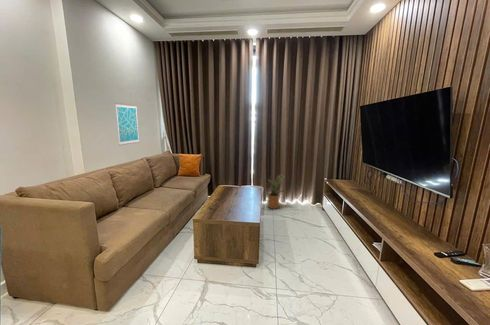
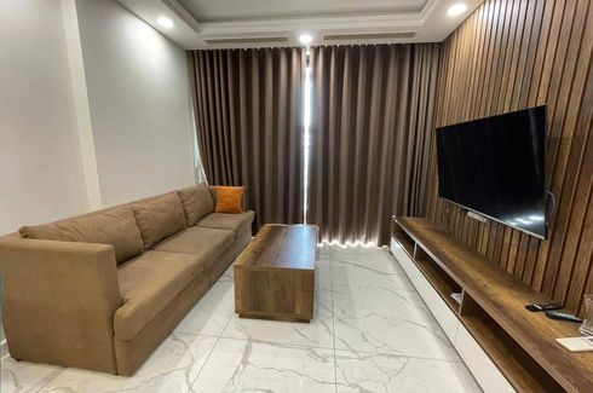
- house plant (272, 190)
- wall art (128, 124)
